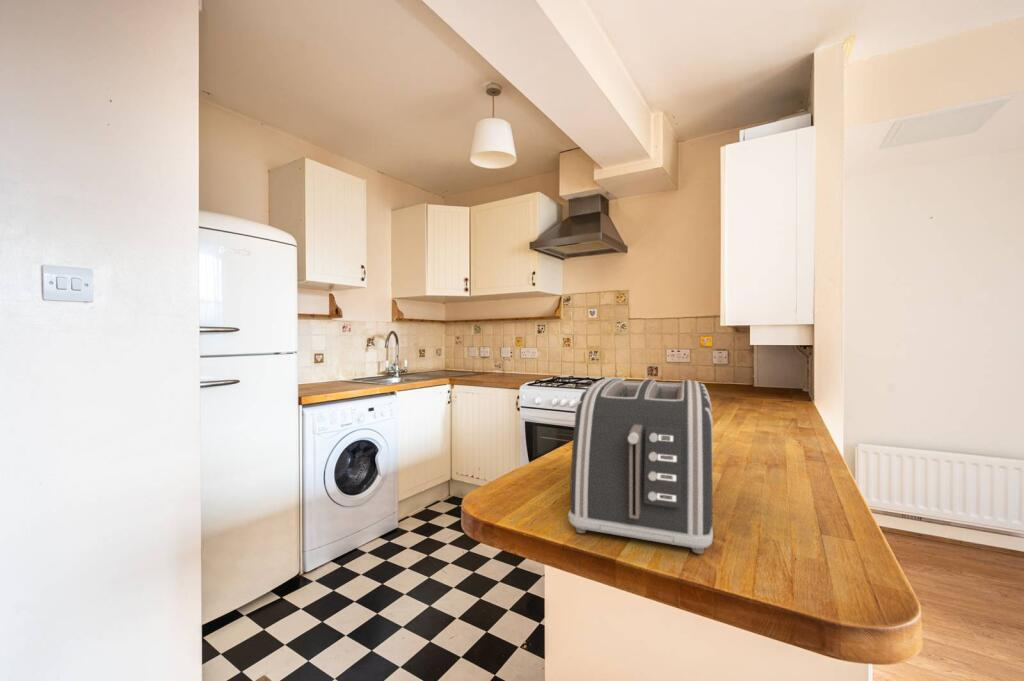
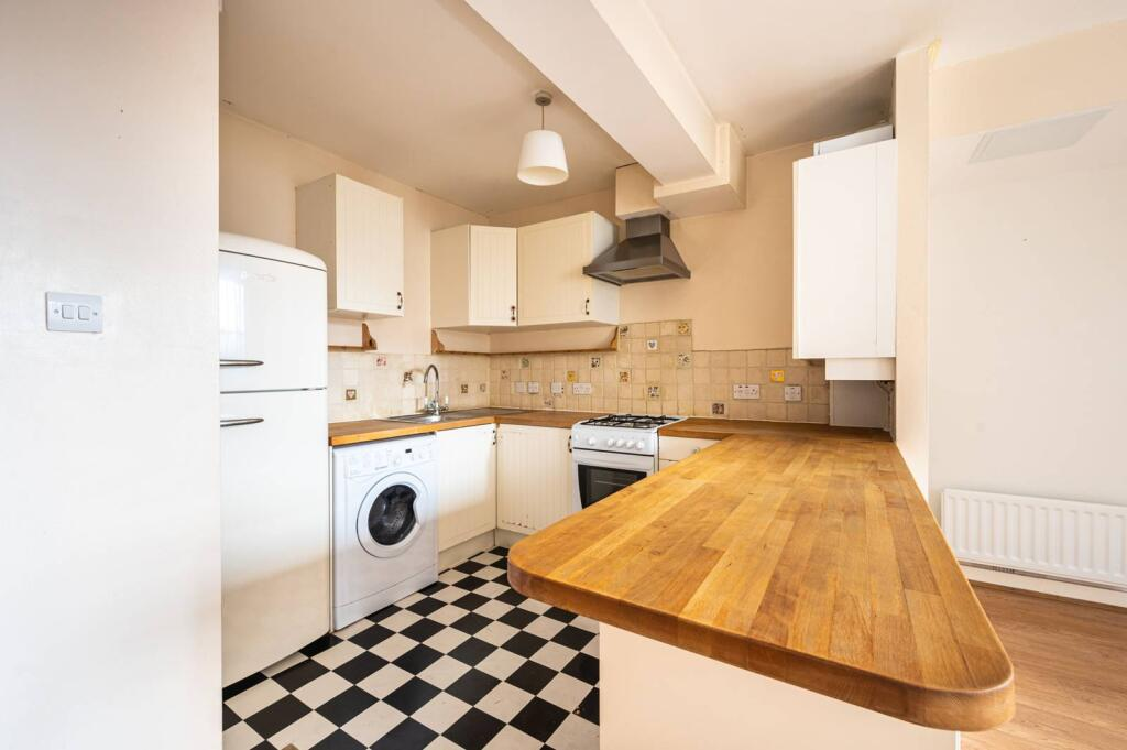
- toaster (646, 440)
